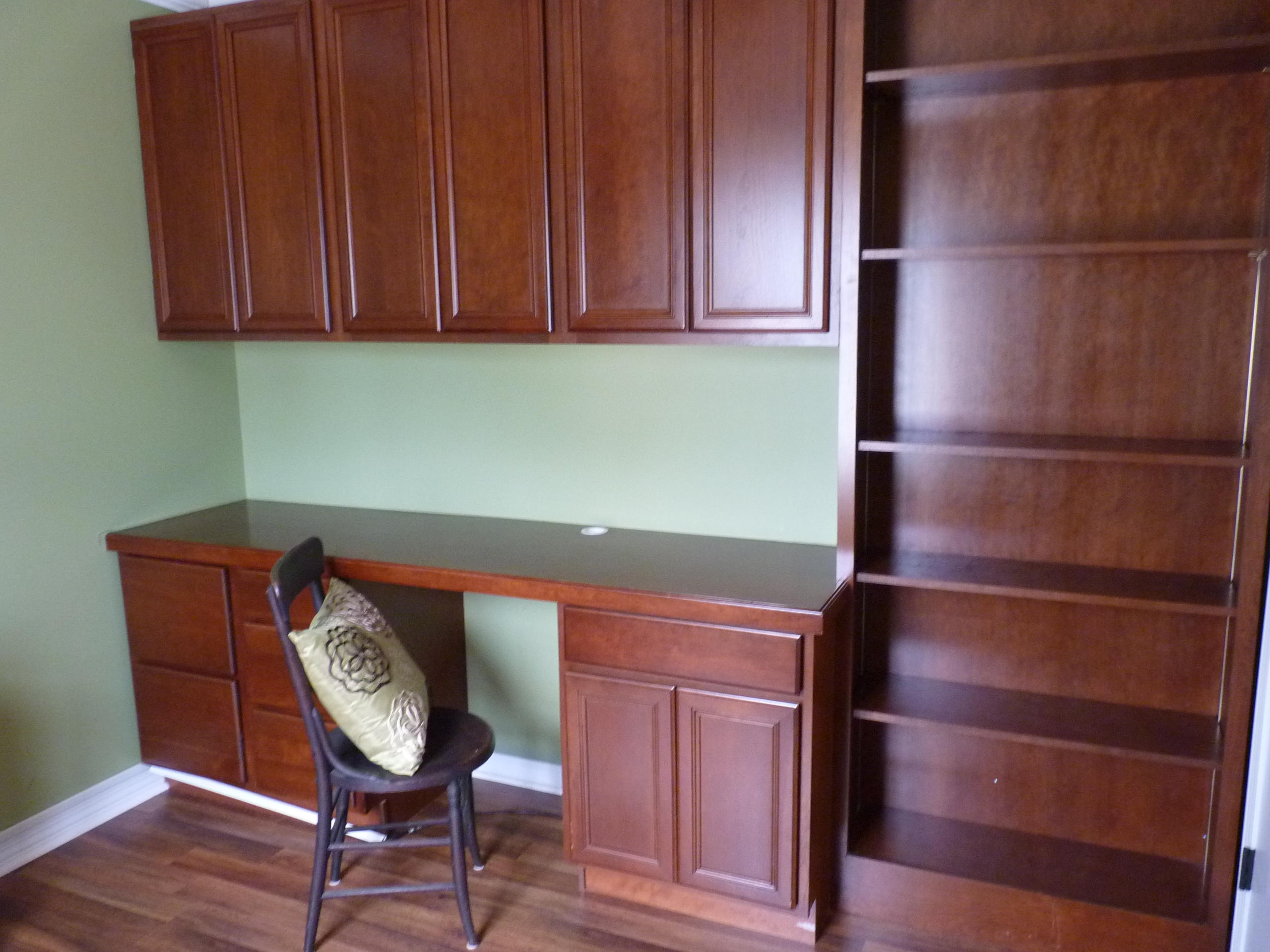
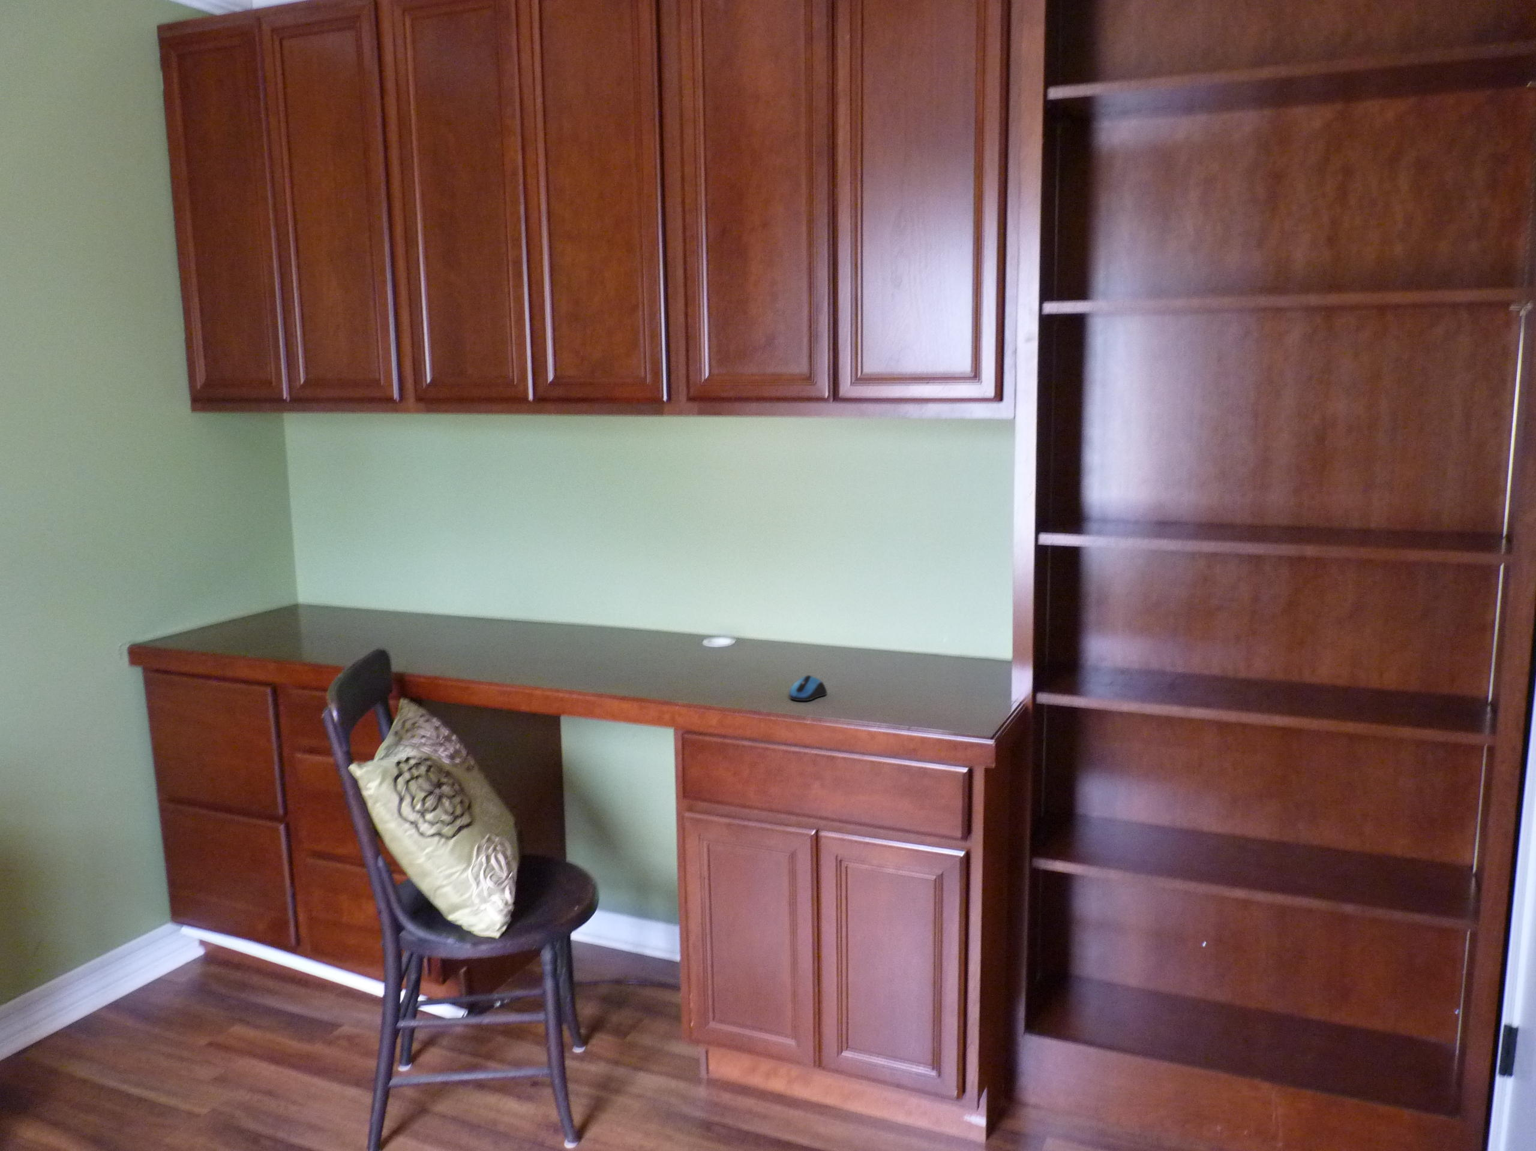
+ computer mouse (808, 686)
